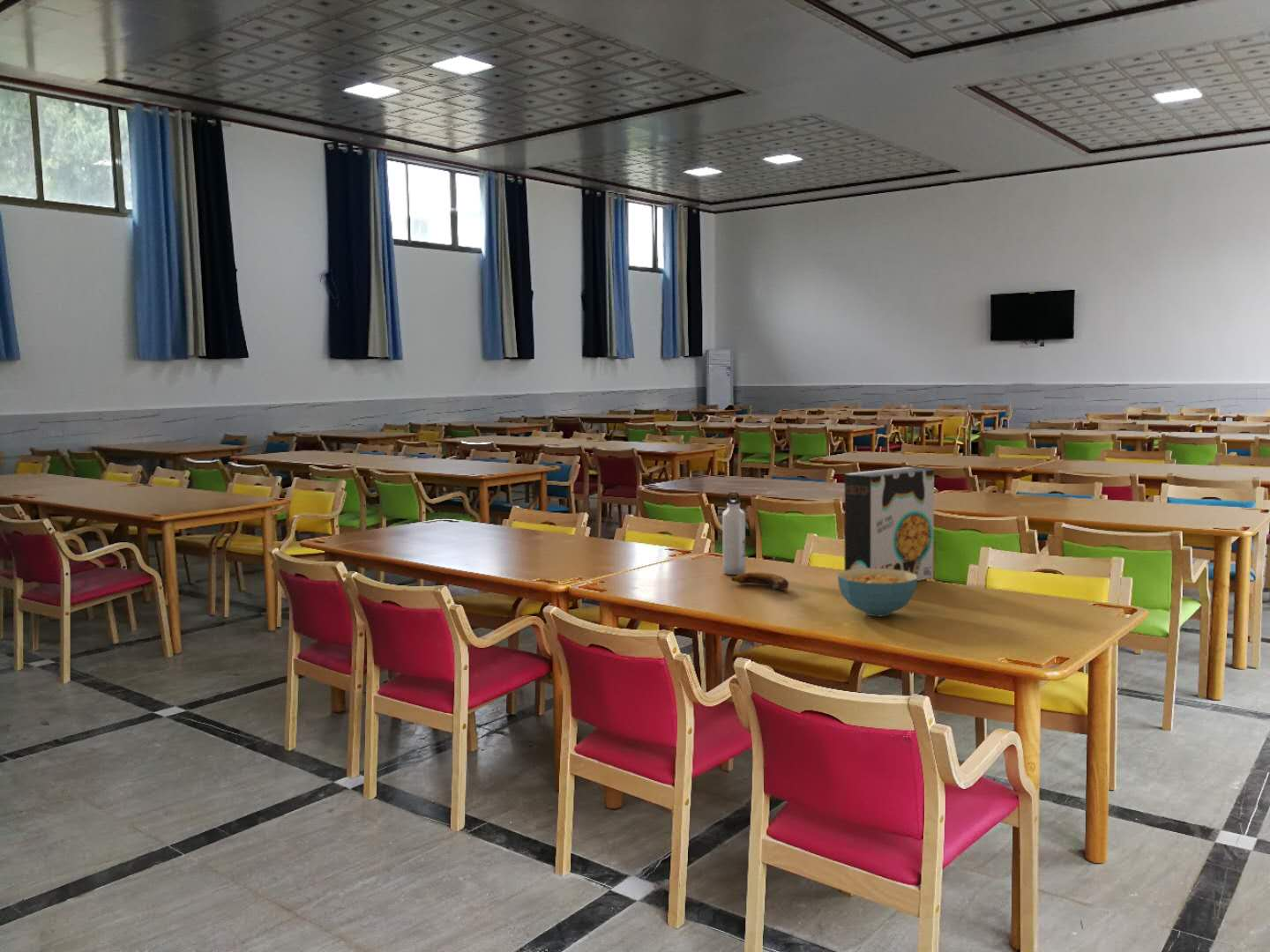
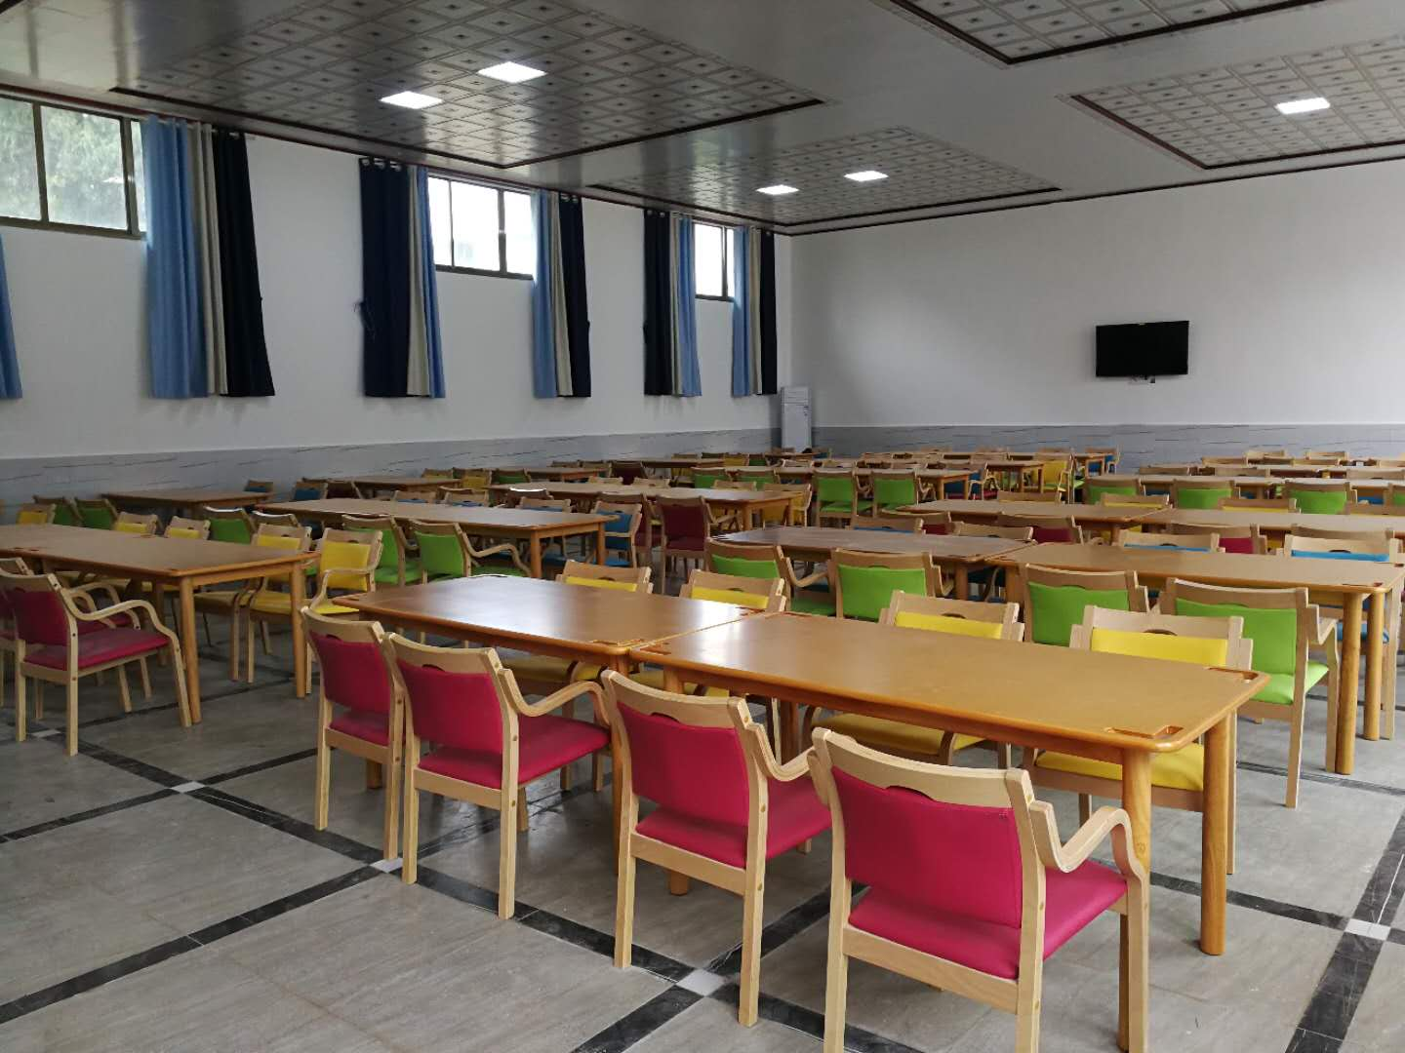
- banana (761, 581)
- water bottle (734, 532)
- cereal box (889, 526)
- cereal bowl (877, 594)
